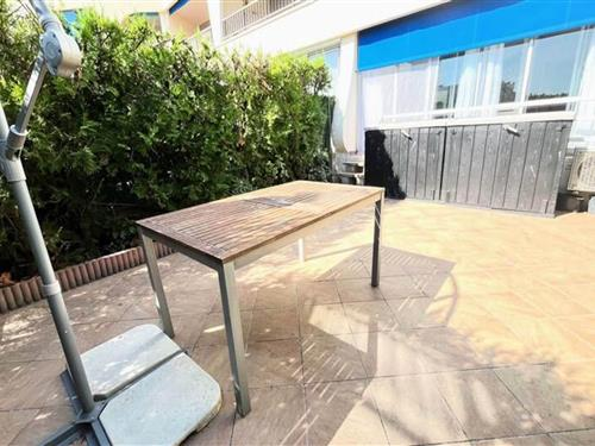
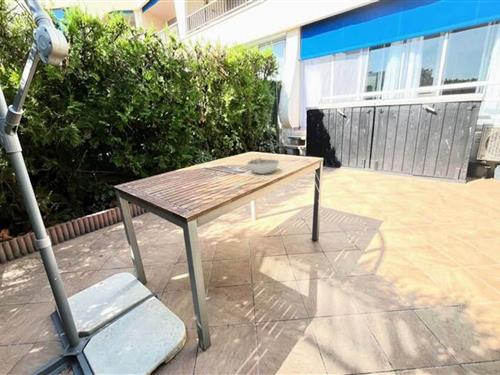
+ bowl (263, 165)
